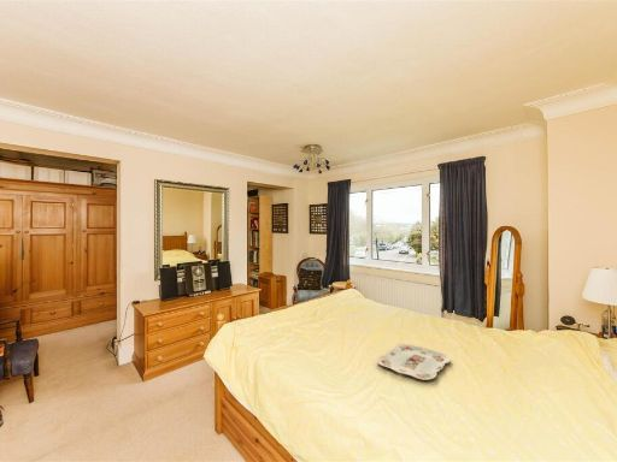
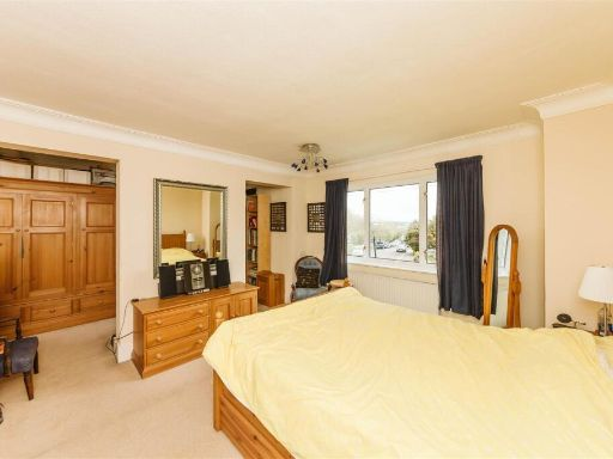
- serving tray (413, 360)
